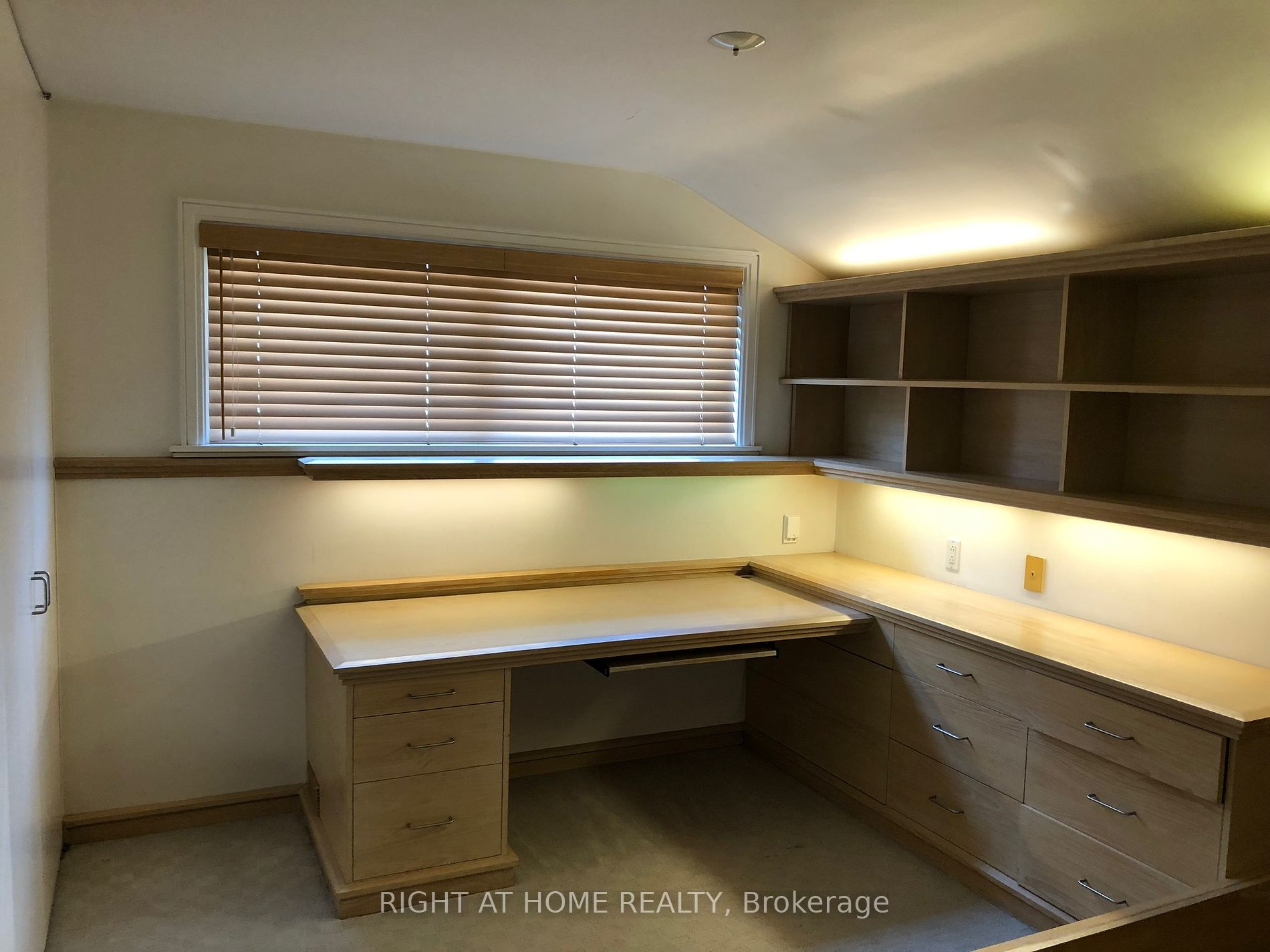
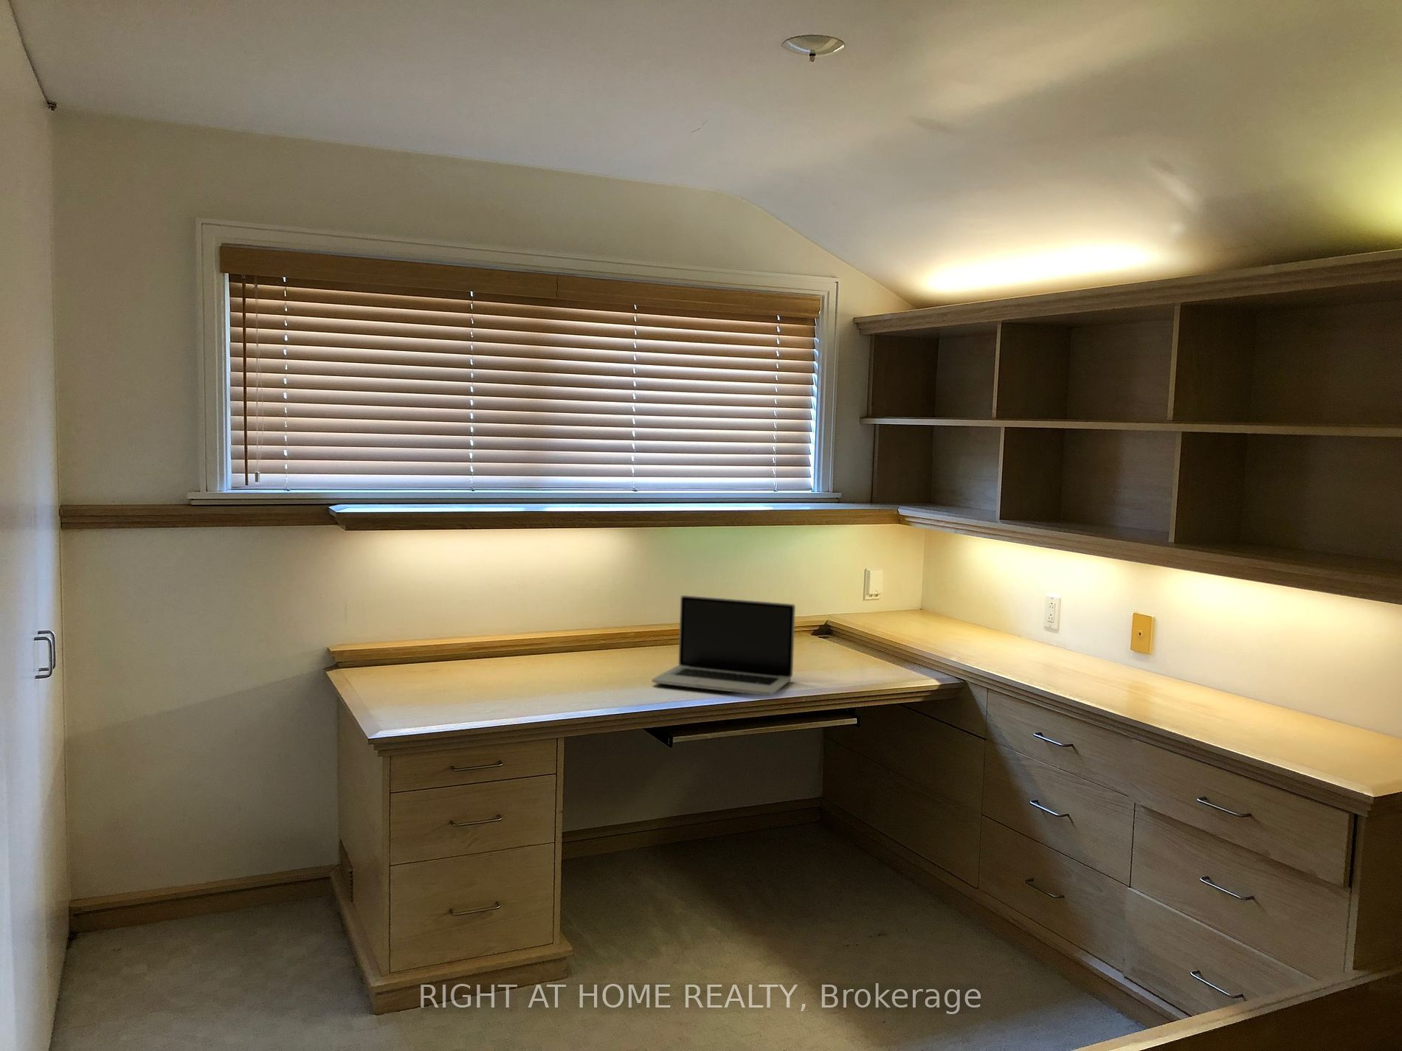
+ laptop (724, 644)
